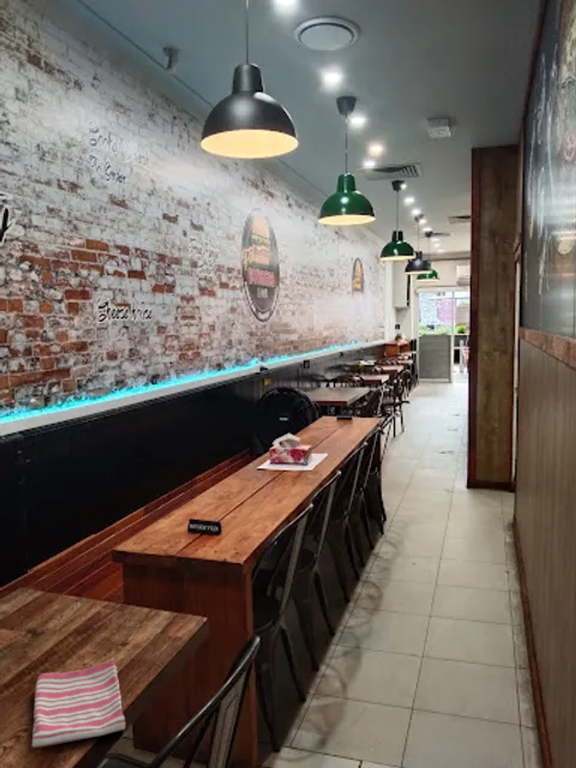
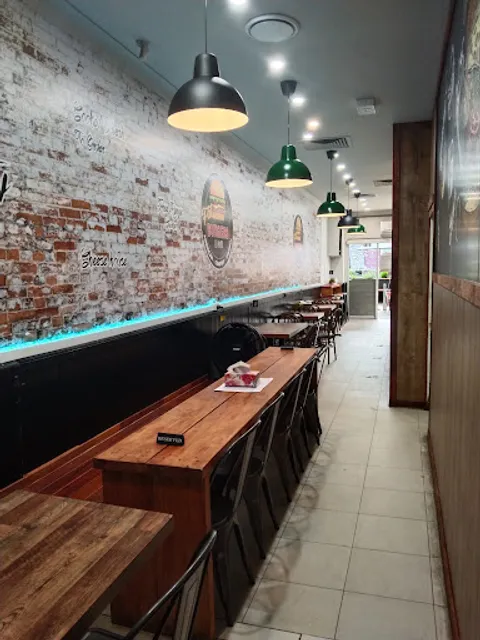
- dish towel (78, 700)
